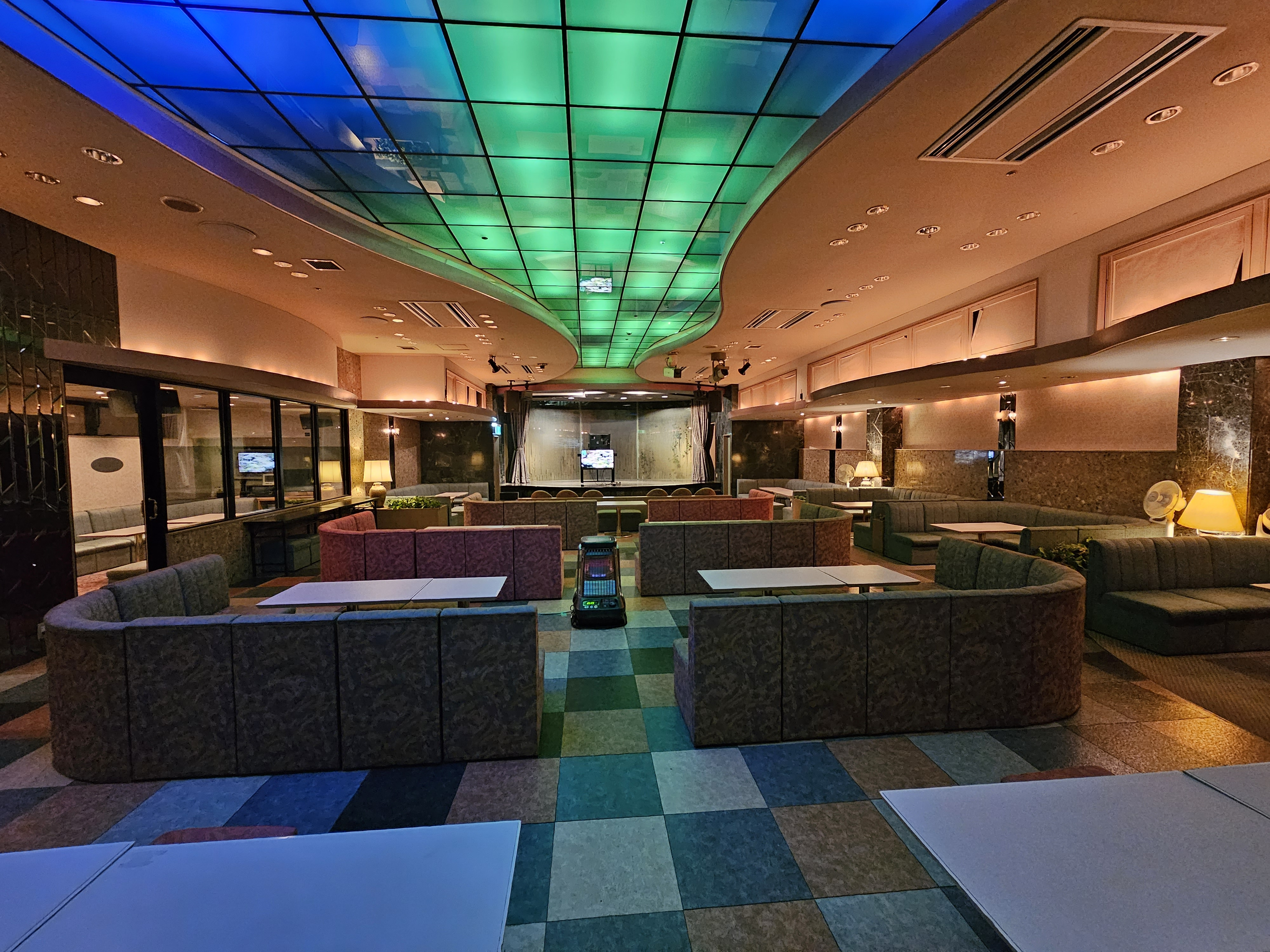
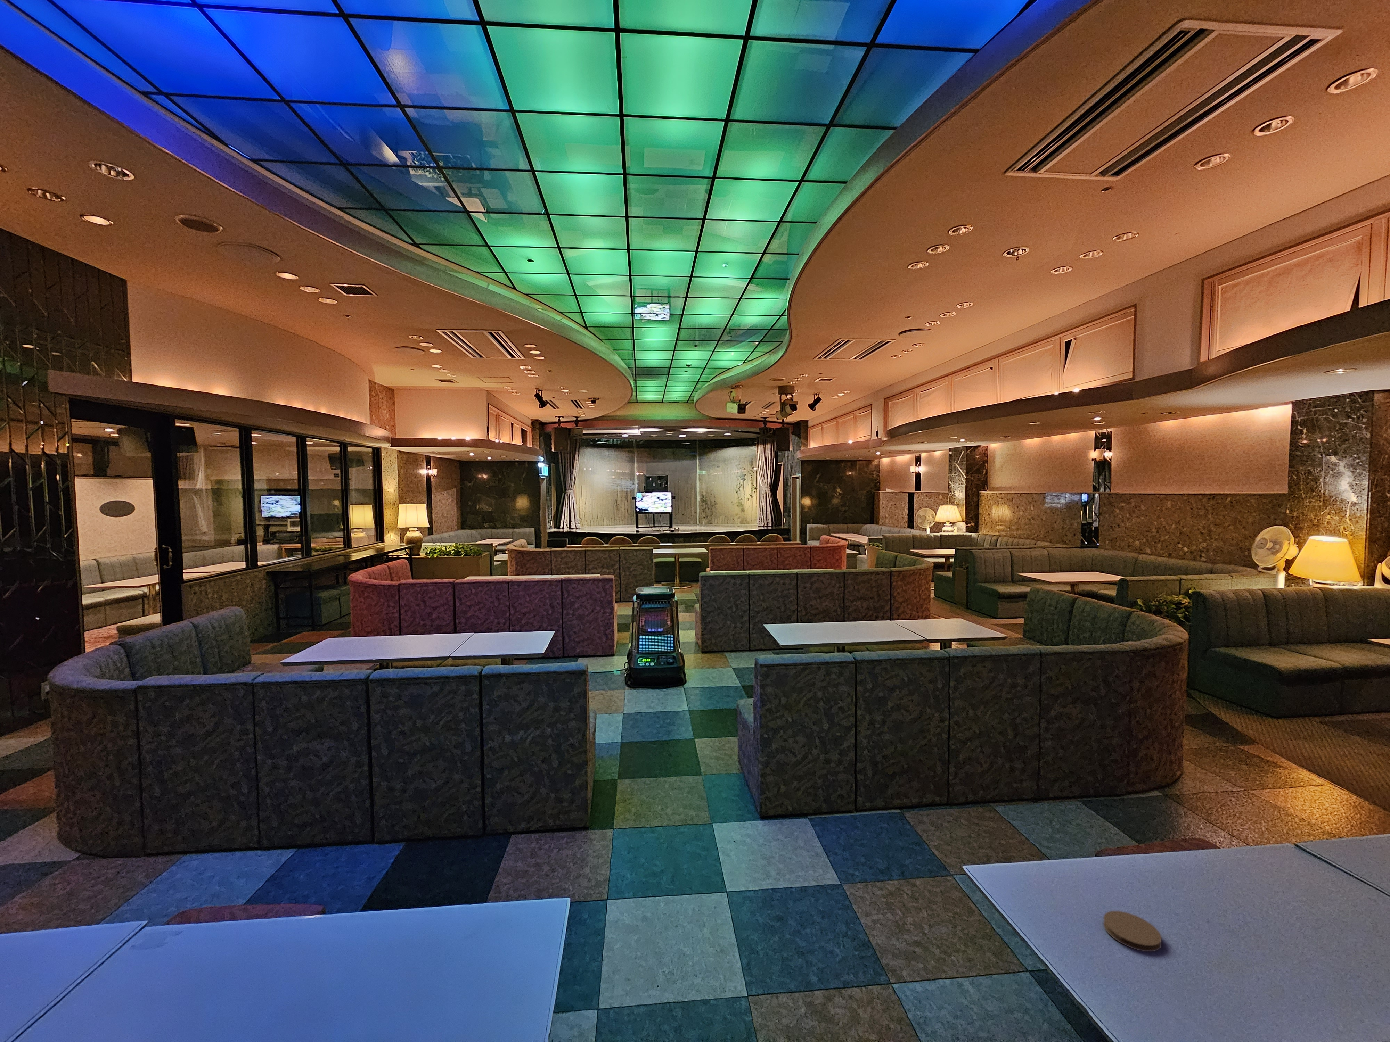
+ coaster (1132, 930)
